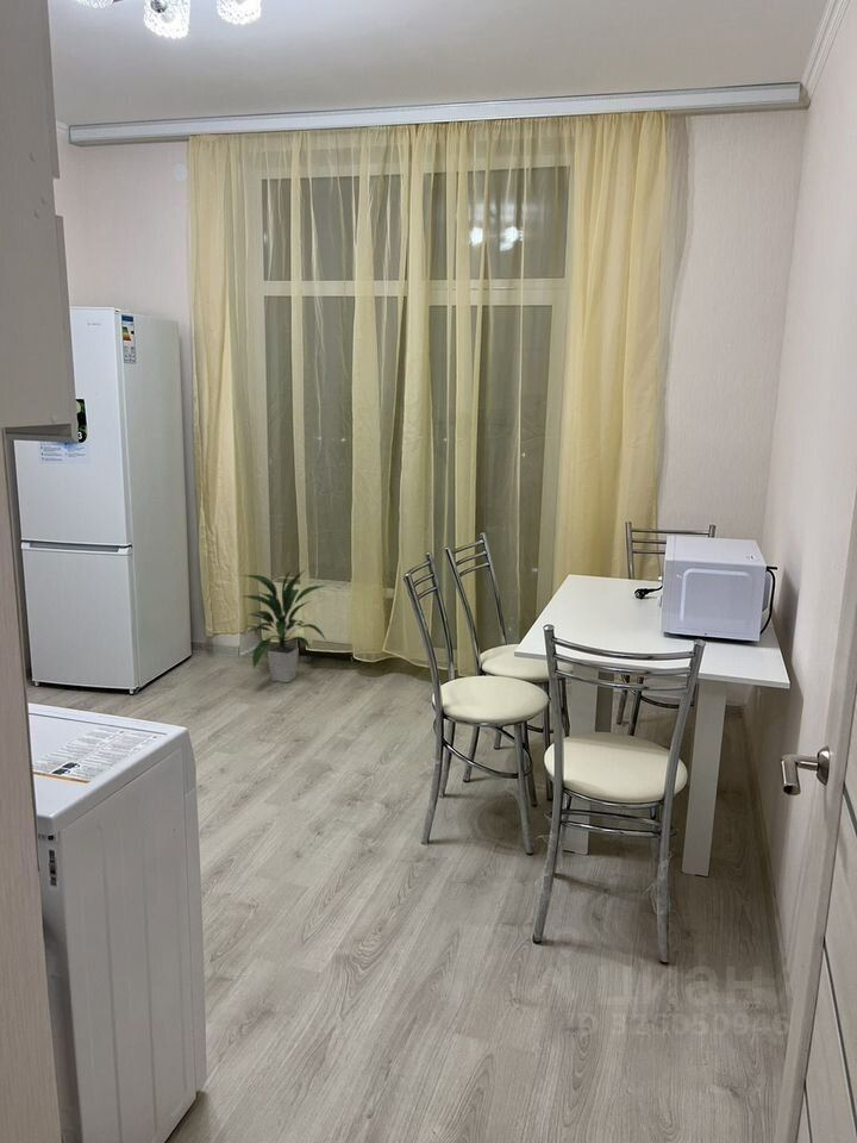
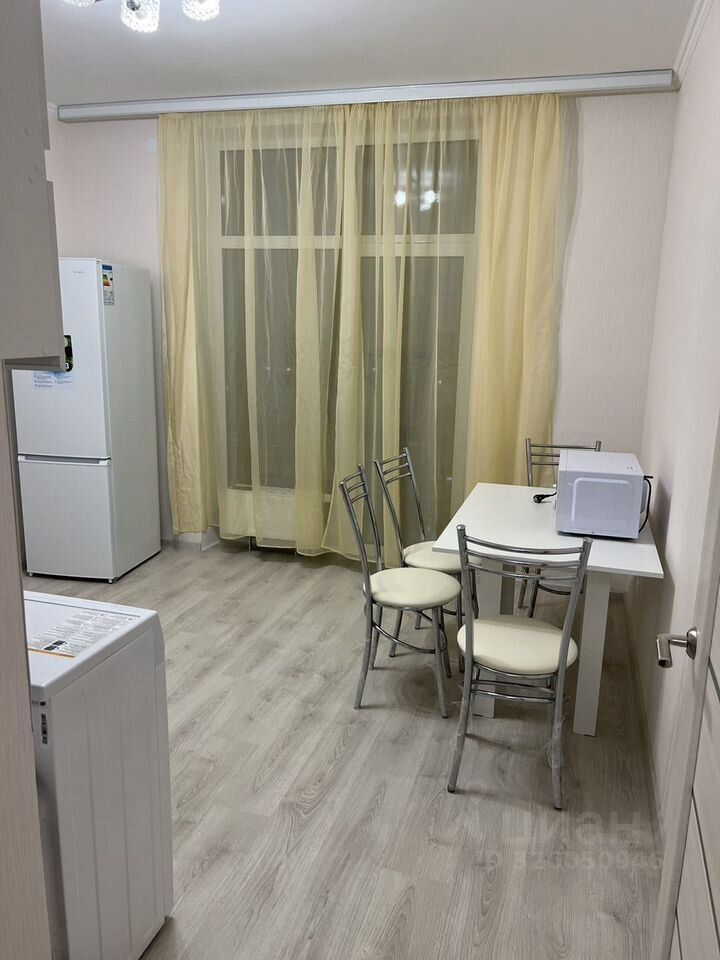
- indoor plant (279, 623)
